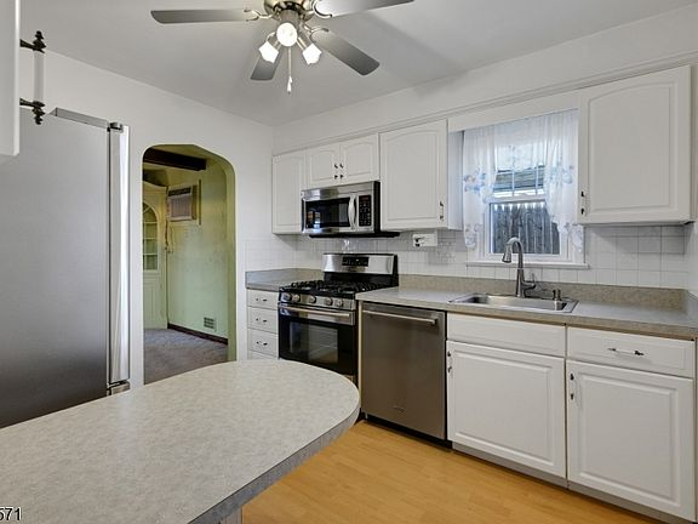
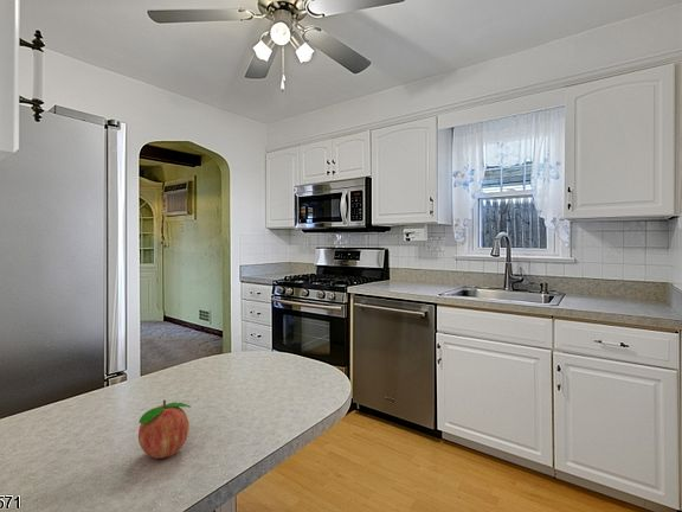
+ fruit (165, 425)
